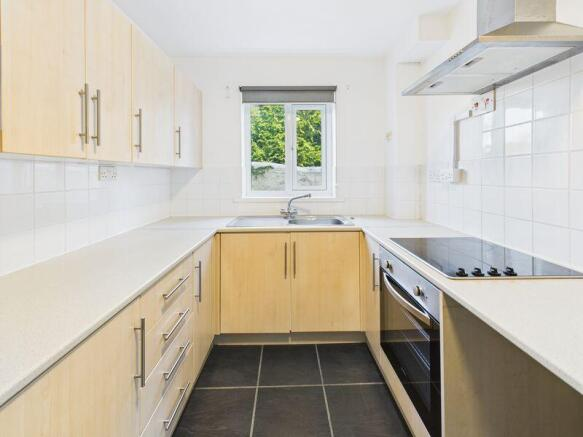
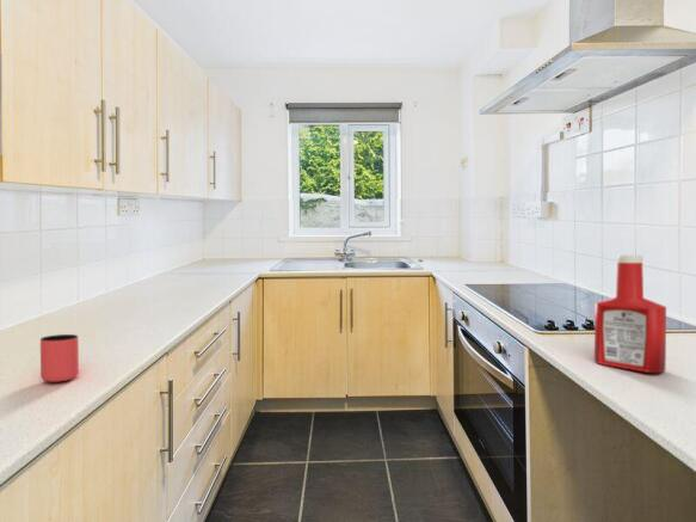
+ cup (60, 356)
+ soap bottle (629, 311)
